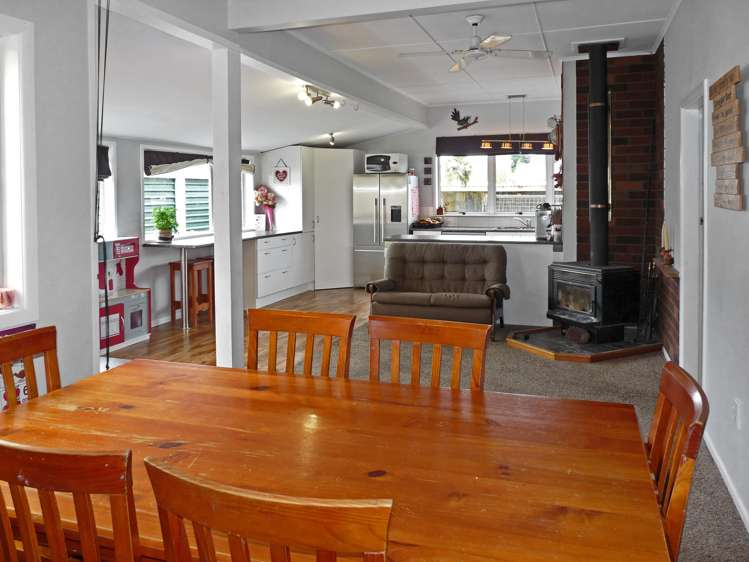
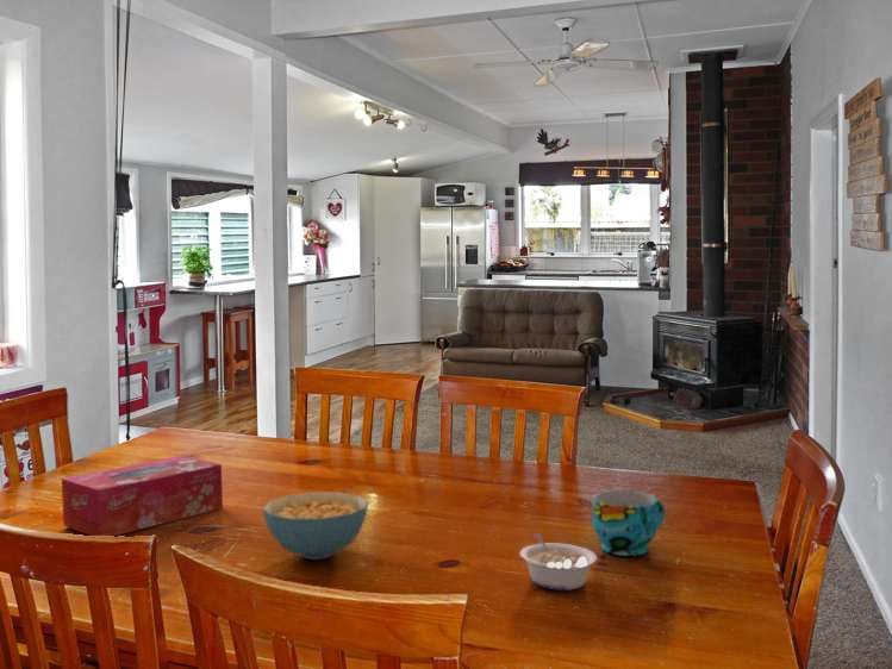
+ cup (626, 523)
+ cereal bowl (317, 529)
+ legume (555, 564)
+ tissue box (144, 494)
